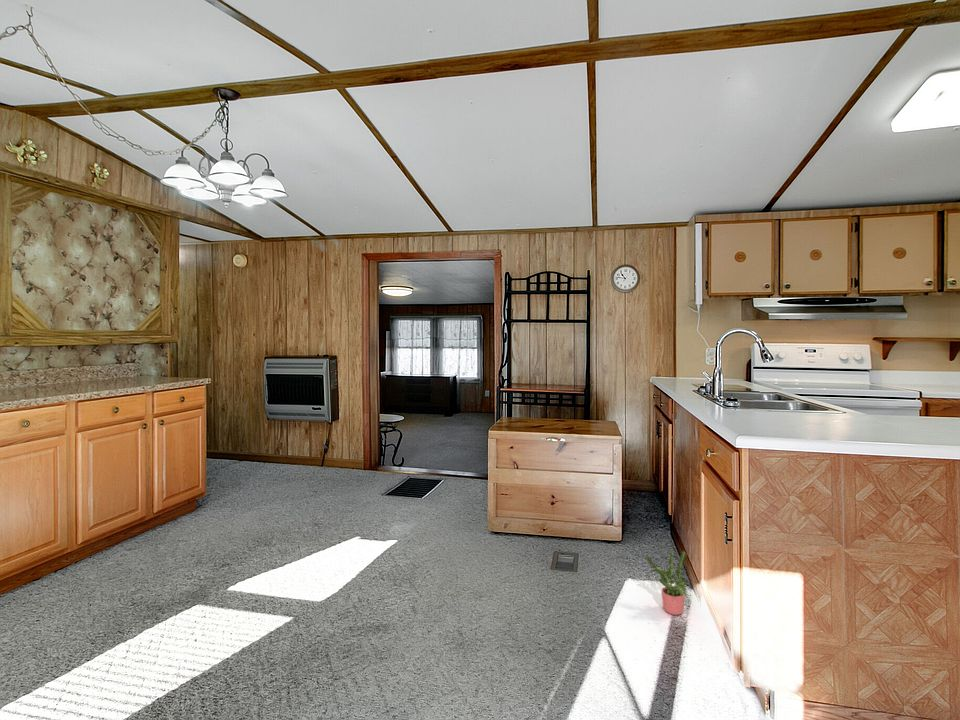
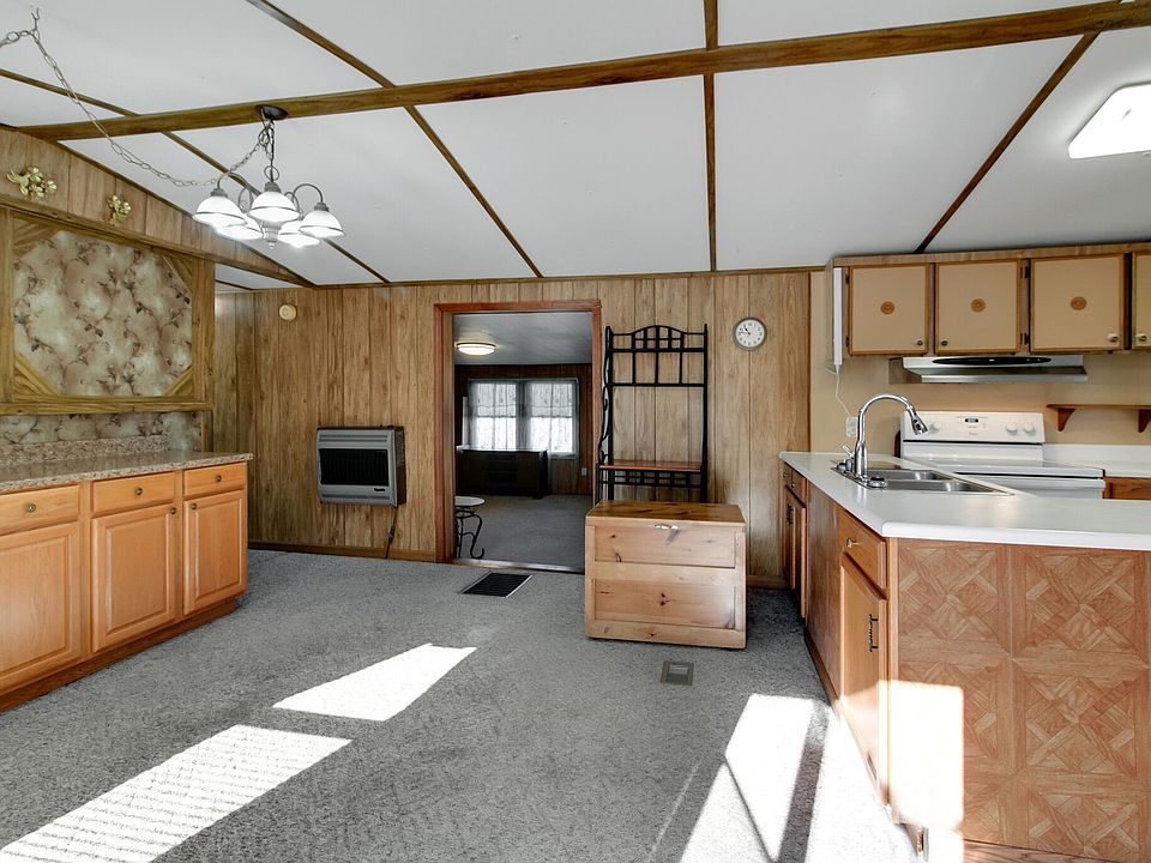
- potted plant (668, 584)
